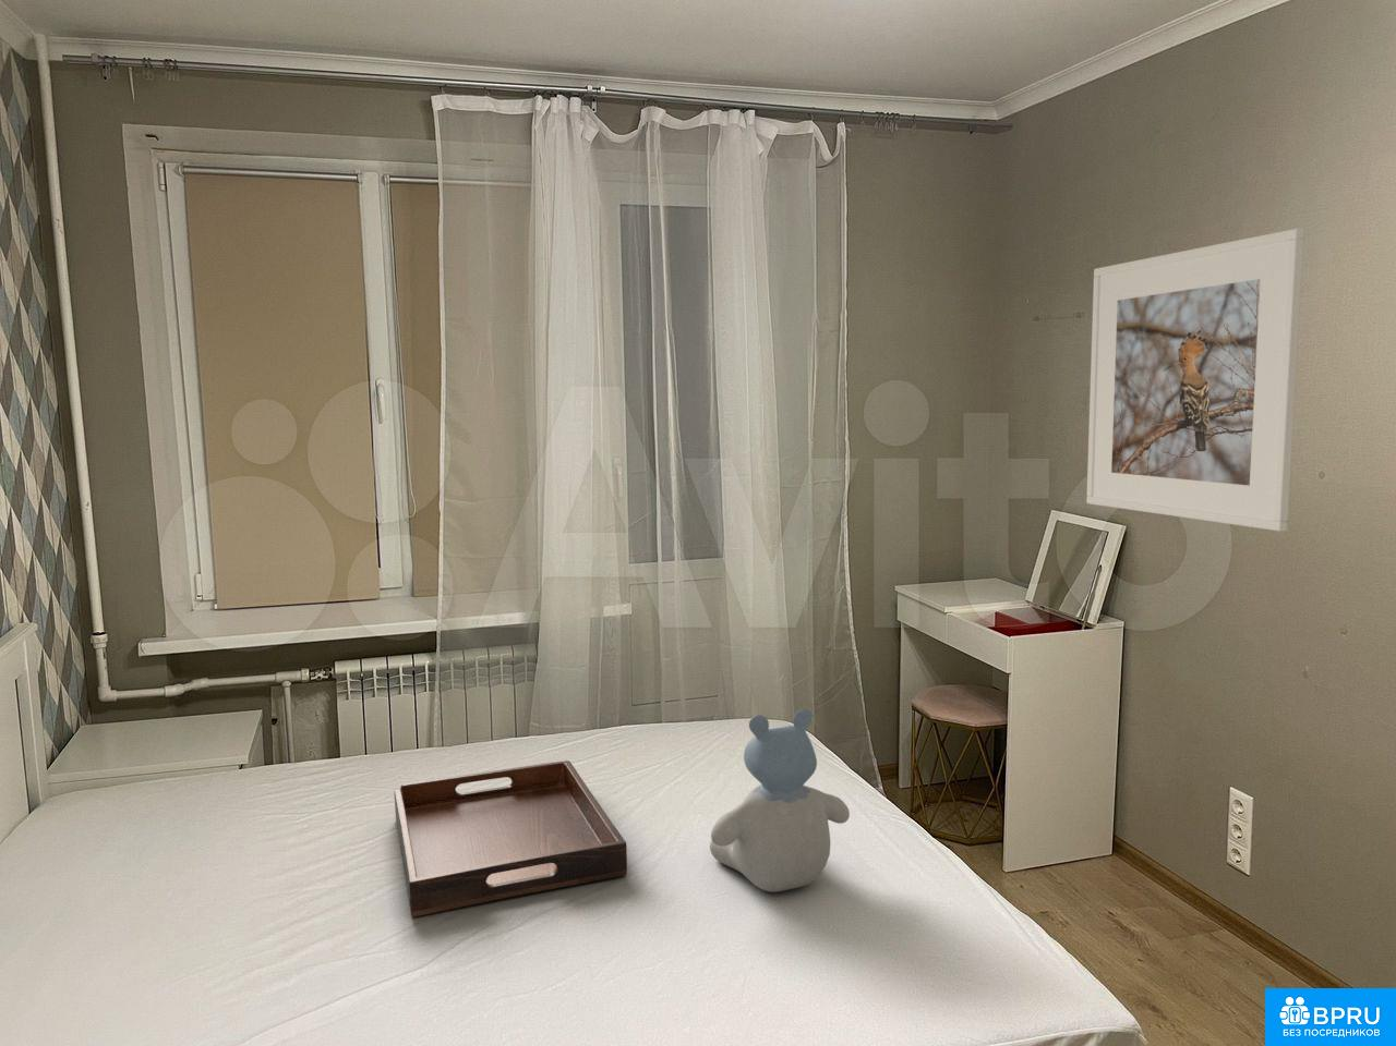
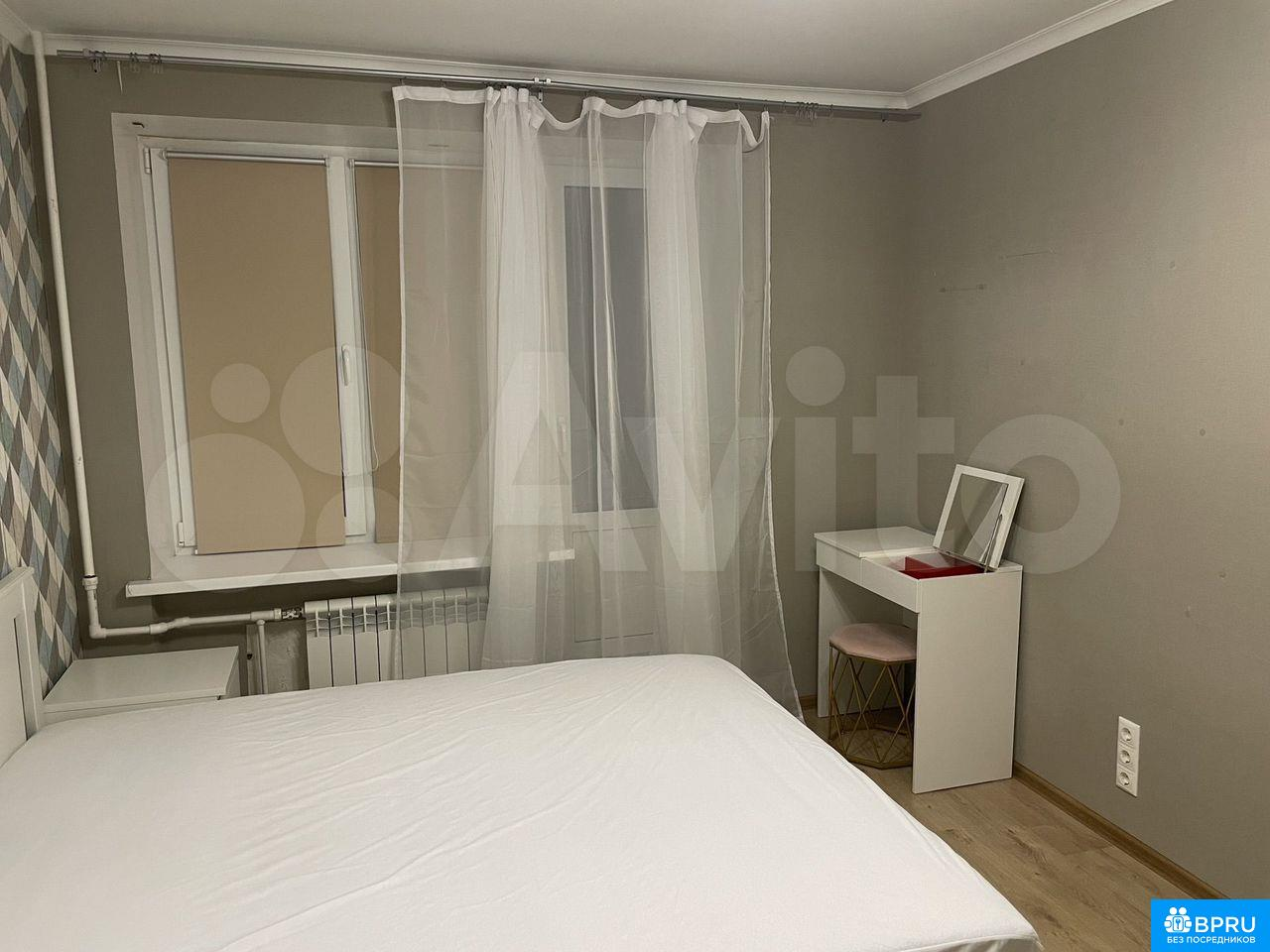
- serving tray (501, 826)
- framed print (1179, 385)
- stuffed bear (768, 790)
